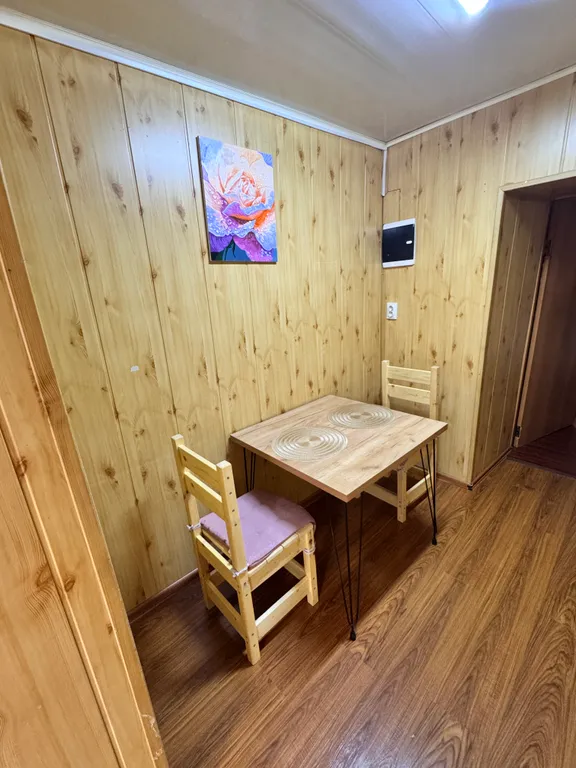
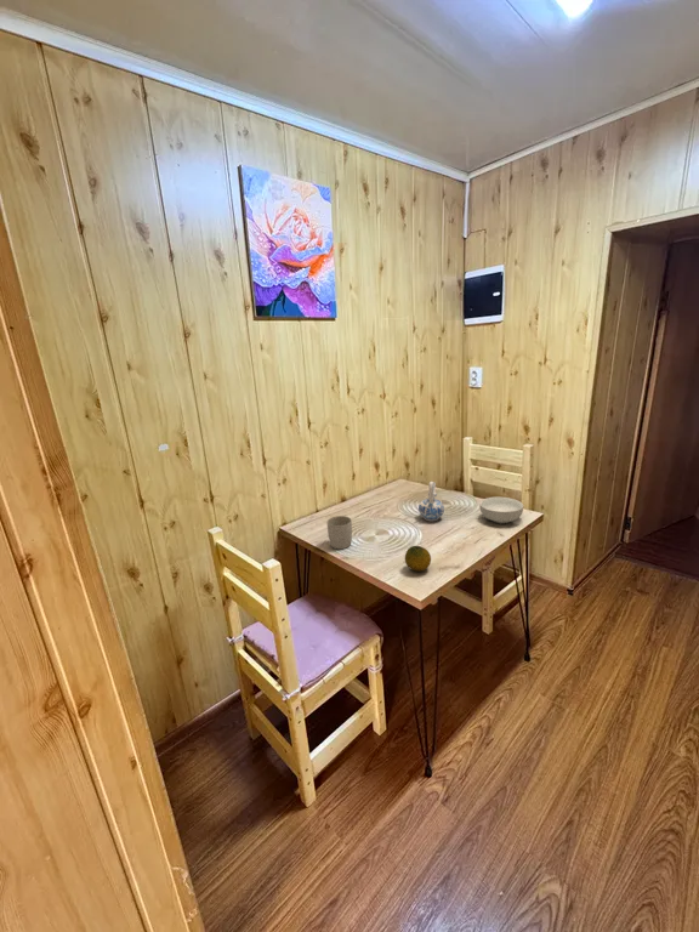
+ mug (340, 530)
+ fruit (417, 557)
+ ceramic pitcher (431, 499)
+ cereal bowl (500, 511)
